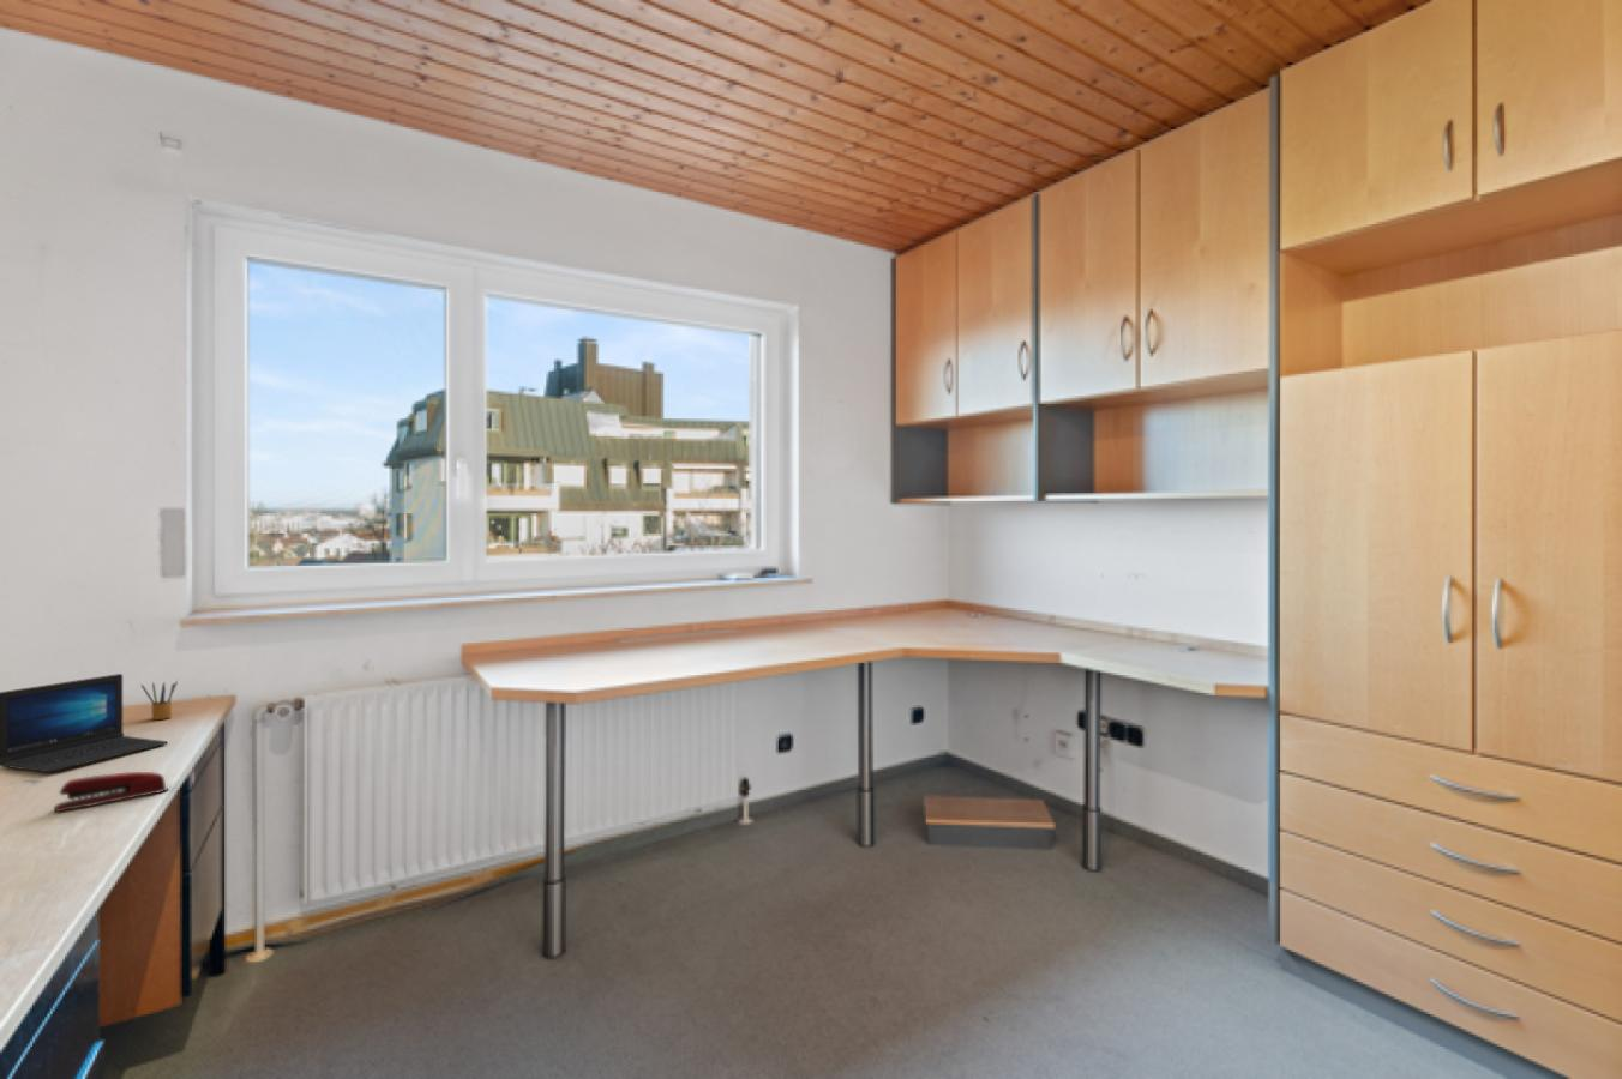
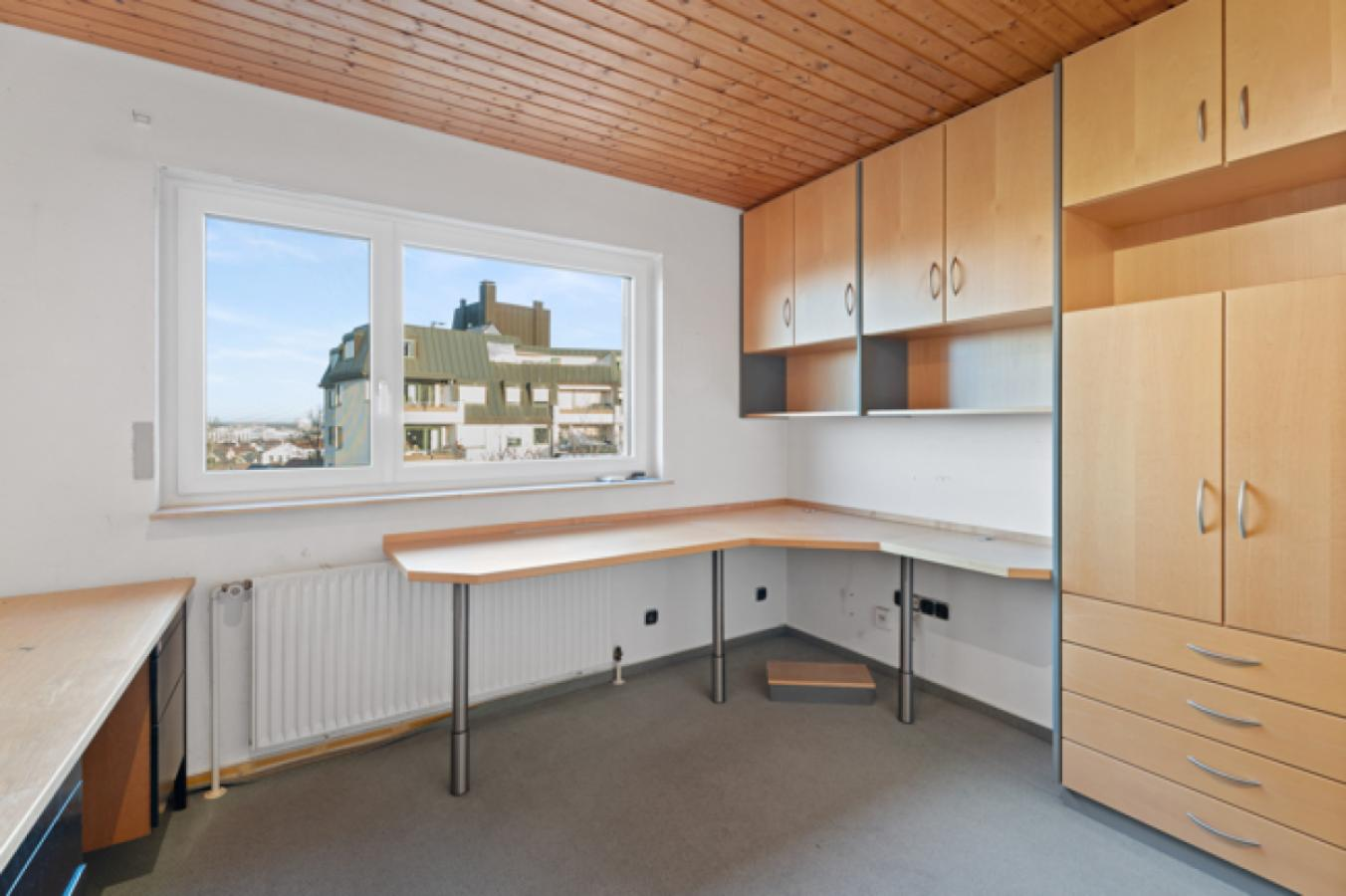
- laptop (87, 719)
- stapler (113, 785)
- pencil box (159, 698)
